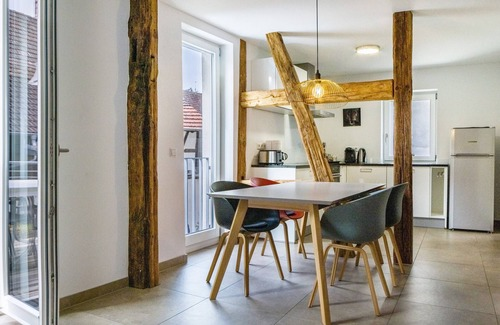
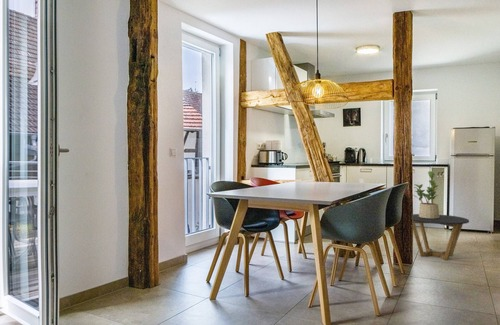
+ side table (426, 237)
+ potted plant (425, 194)
